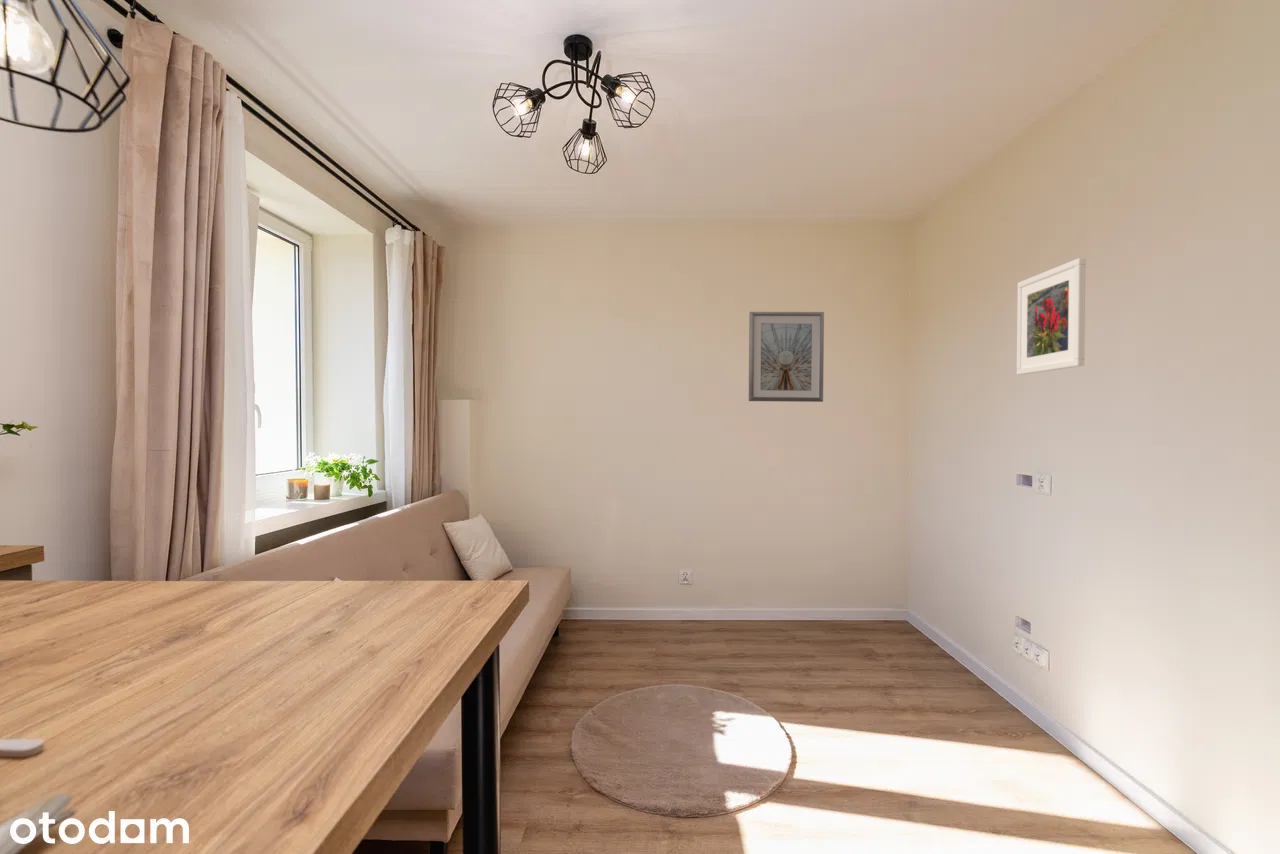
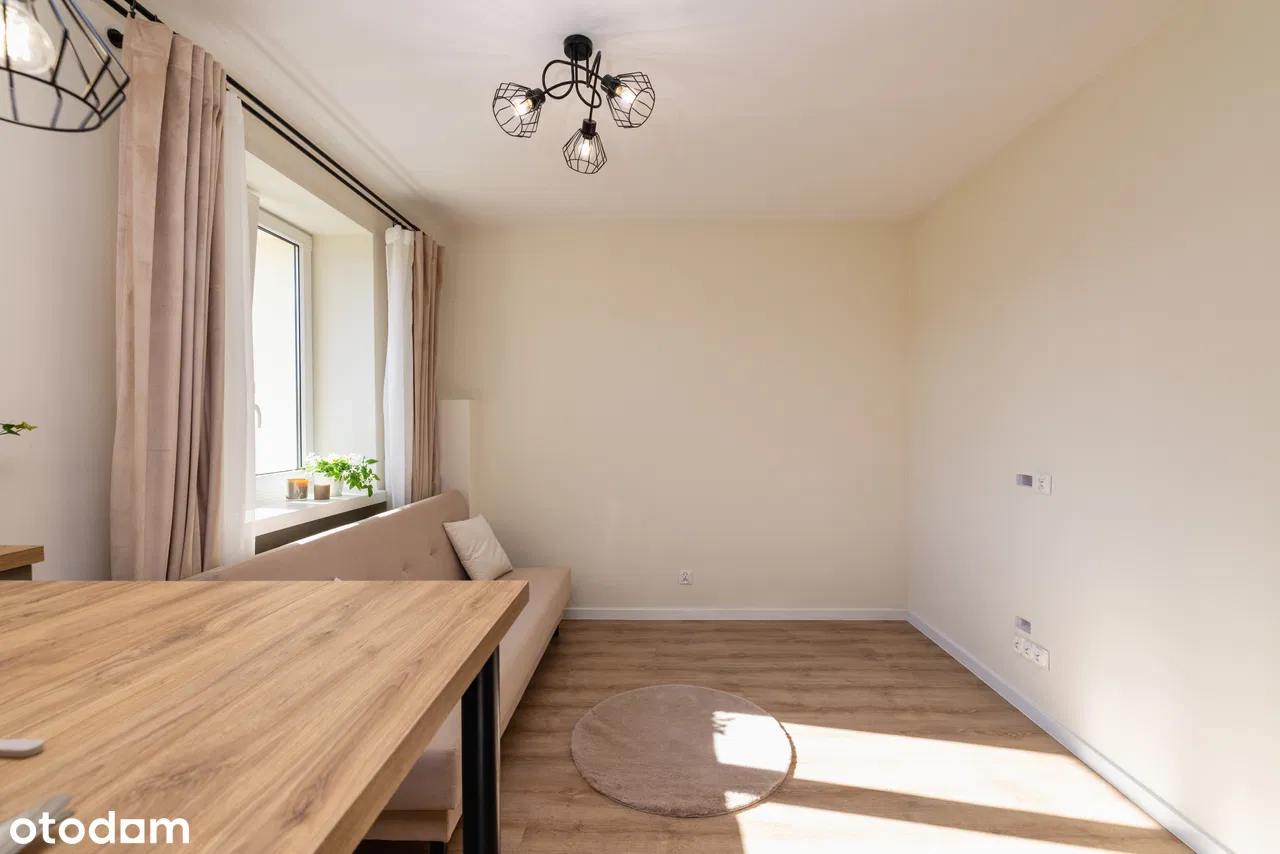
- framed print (1048, 320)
- picture frame (786, 356)
